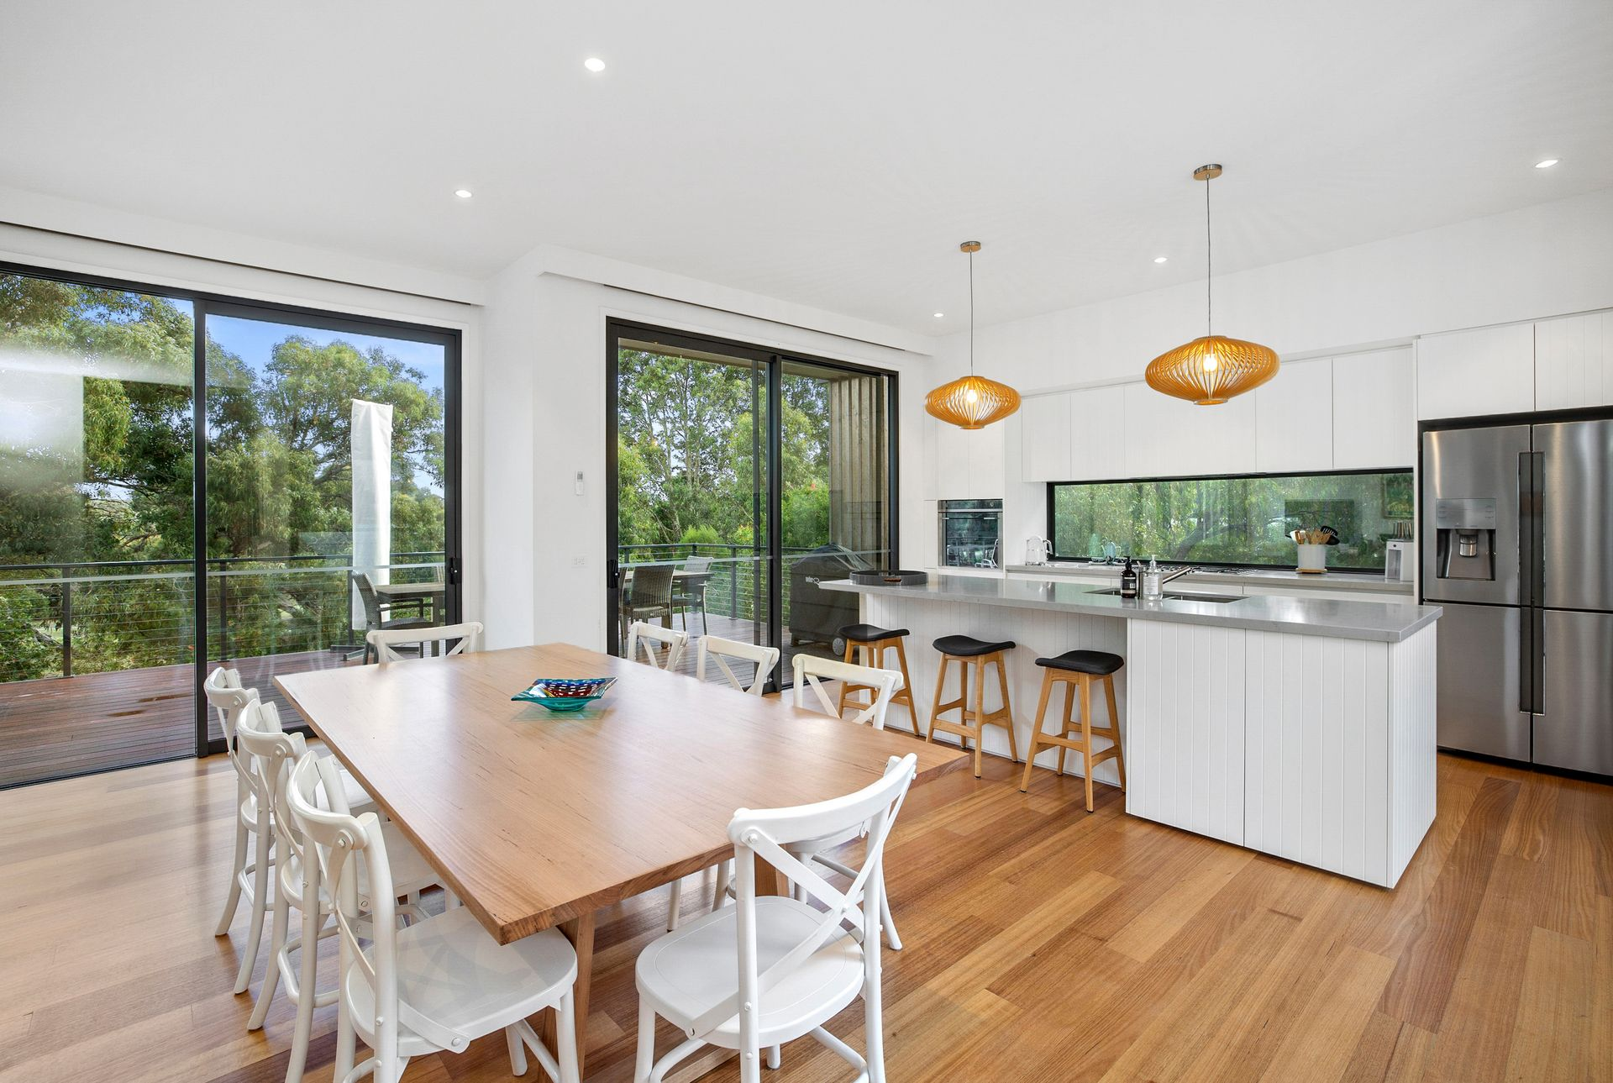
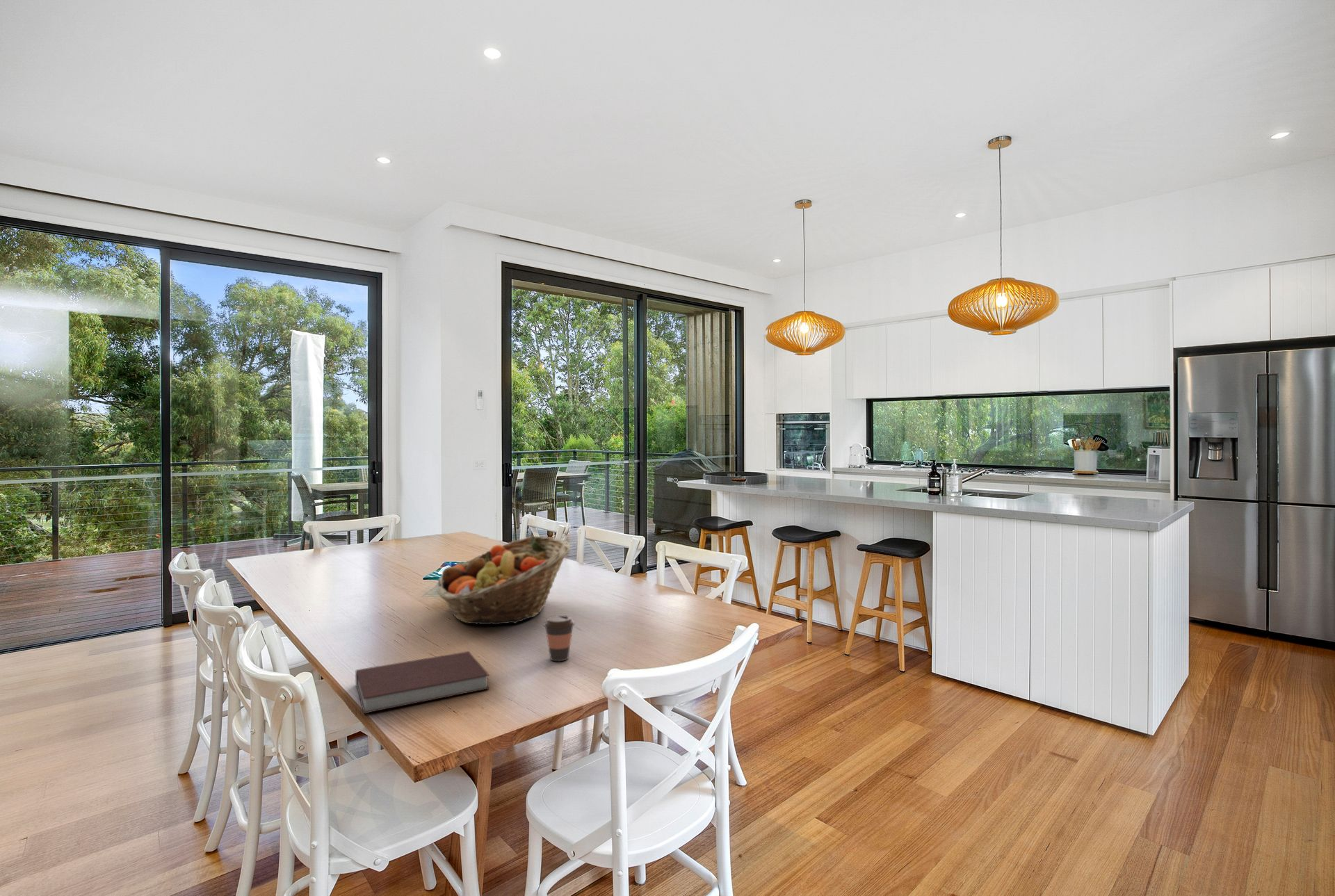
+ coffee cup (559, 638)
+ fruit basket (504, 576)
+ notebook (421, 679)
